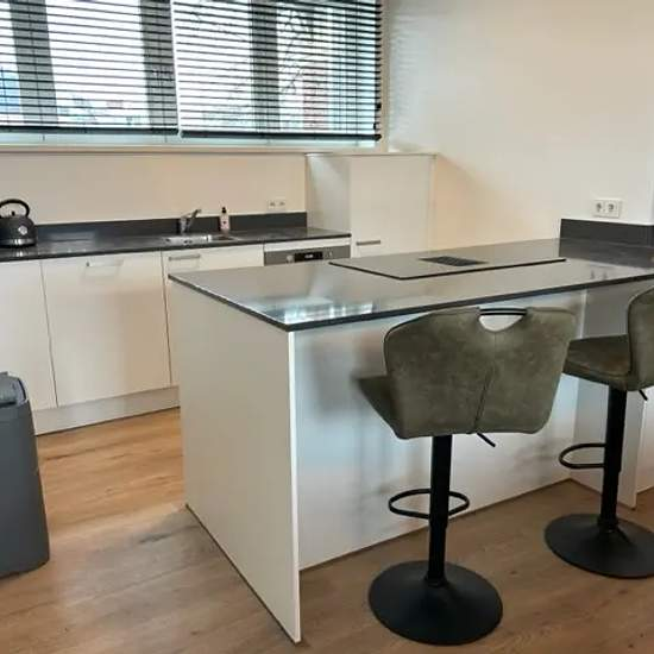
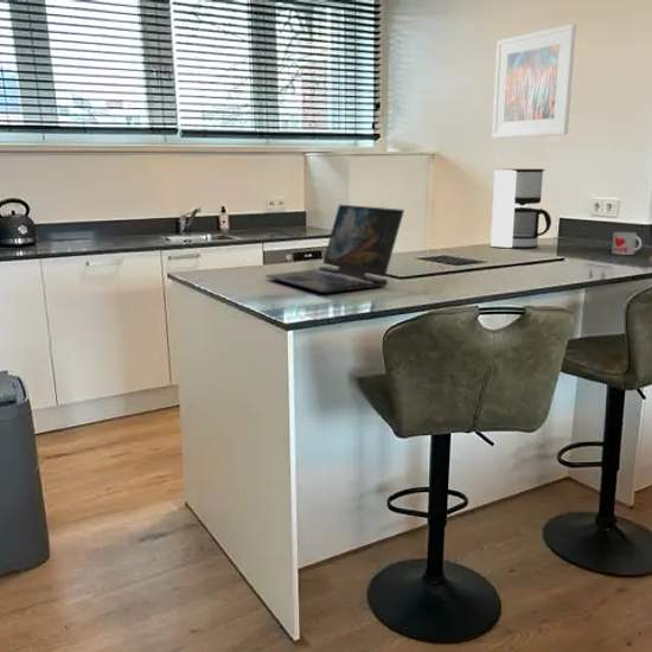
+ coffee maker (523, 207)
+ mug (627, 243)
+ laptop (332, 245)
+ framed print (530, 85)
